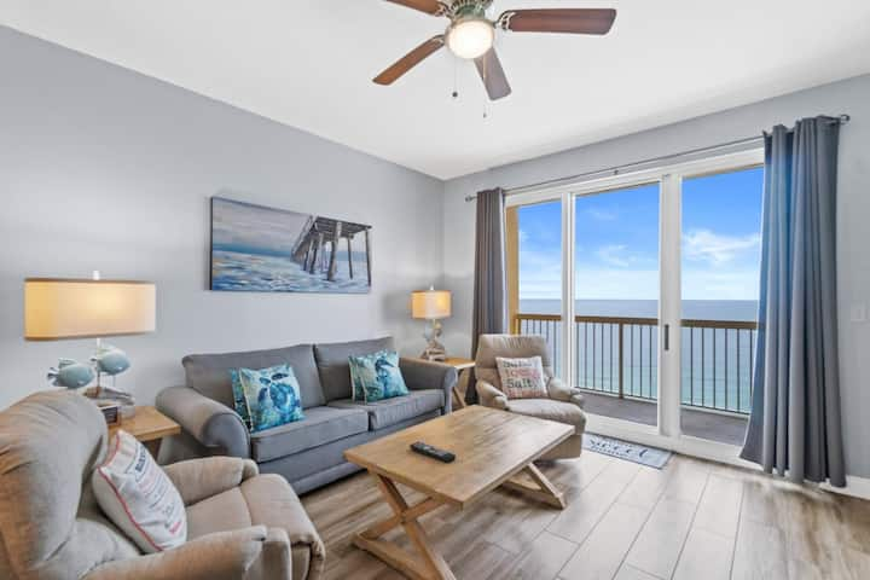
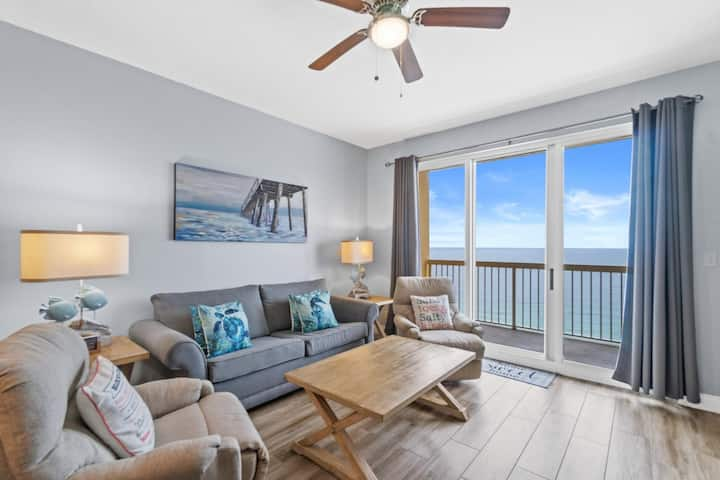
- remote control (431, 451)
